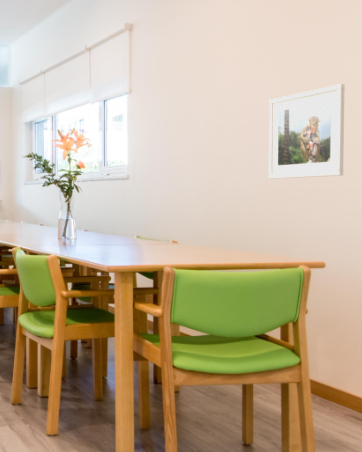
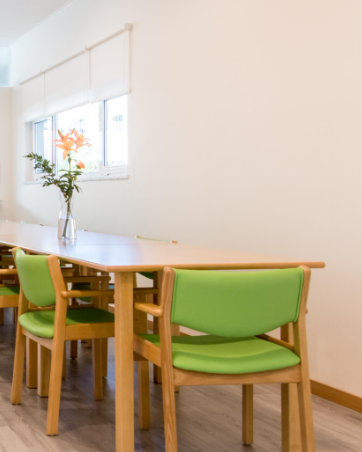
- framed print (303, 135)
